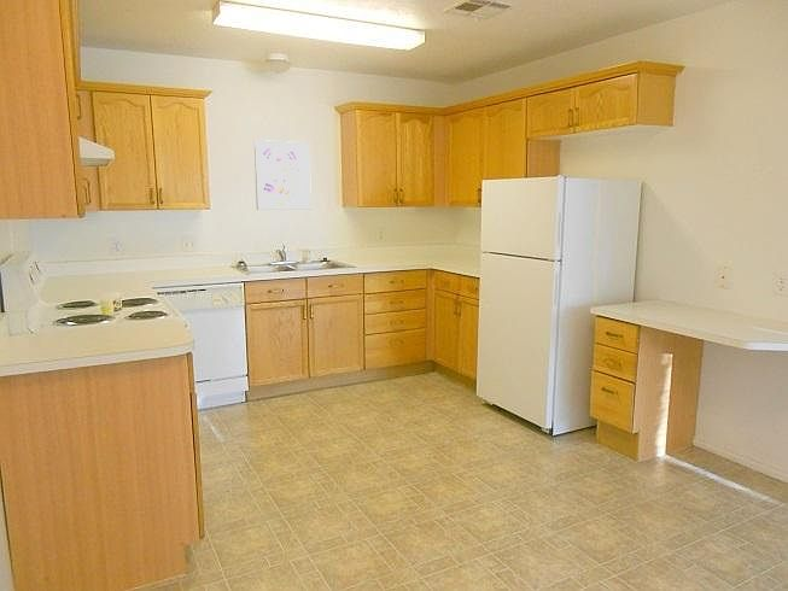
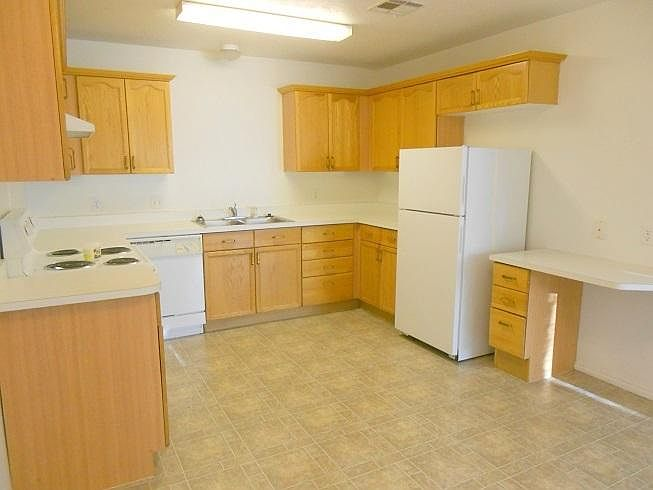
- wall art (282, 176)
